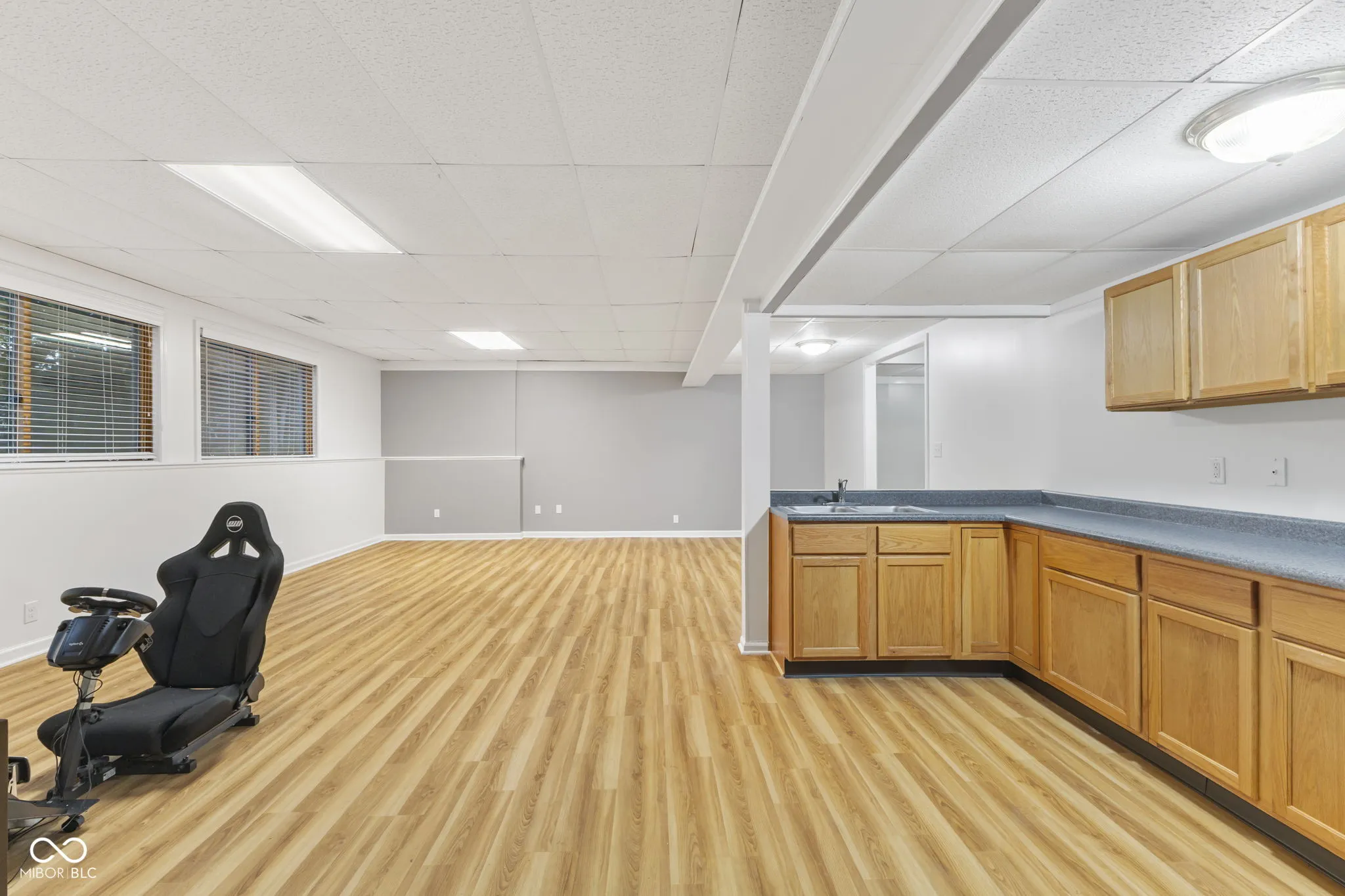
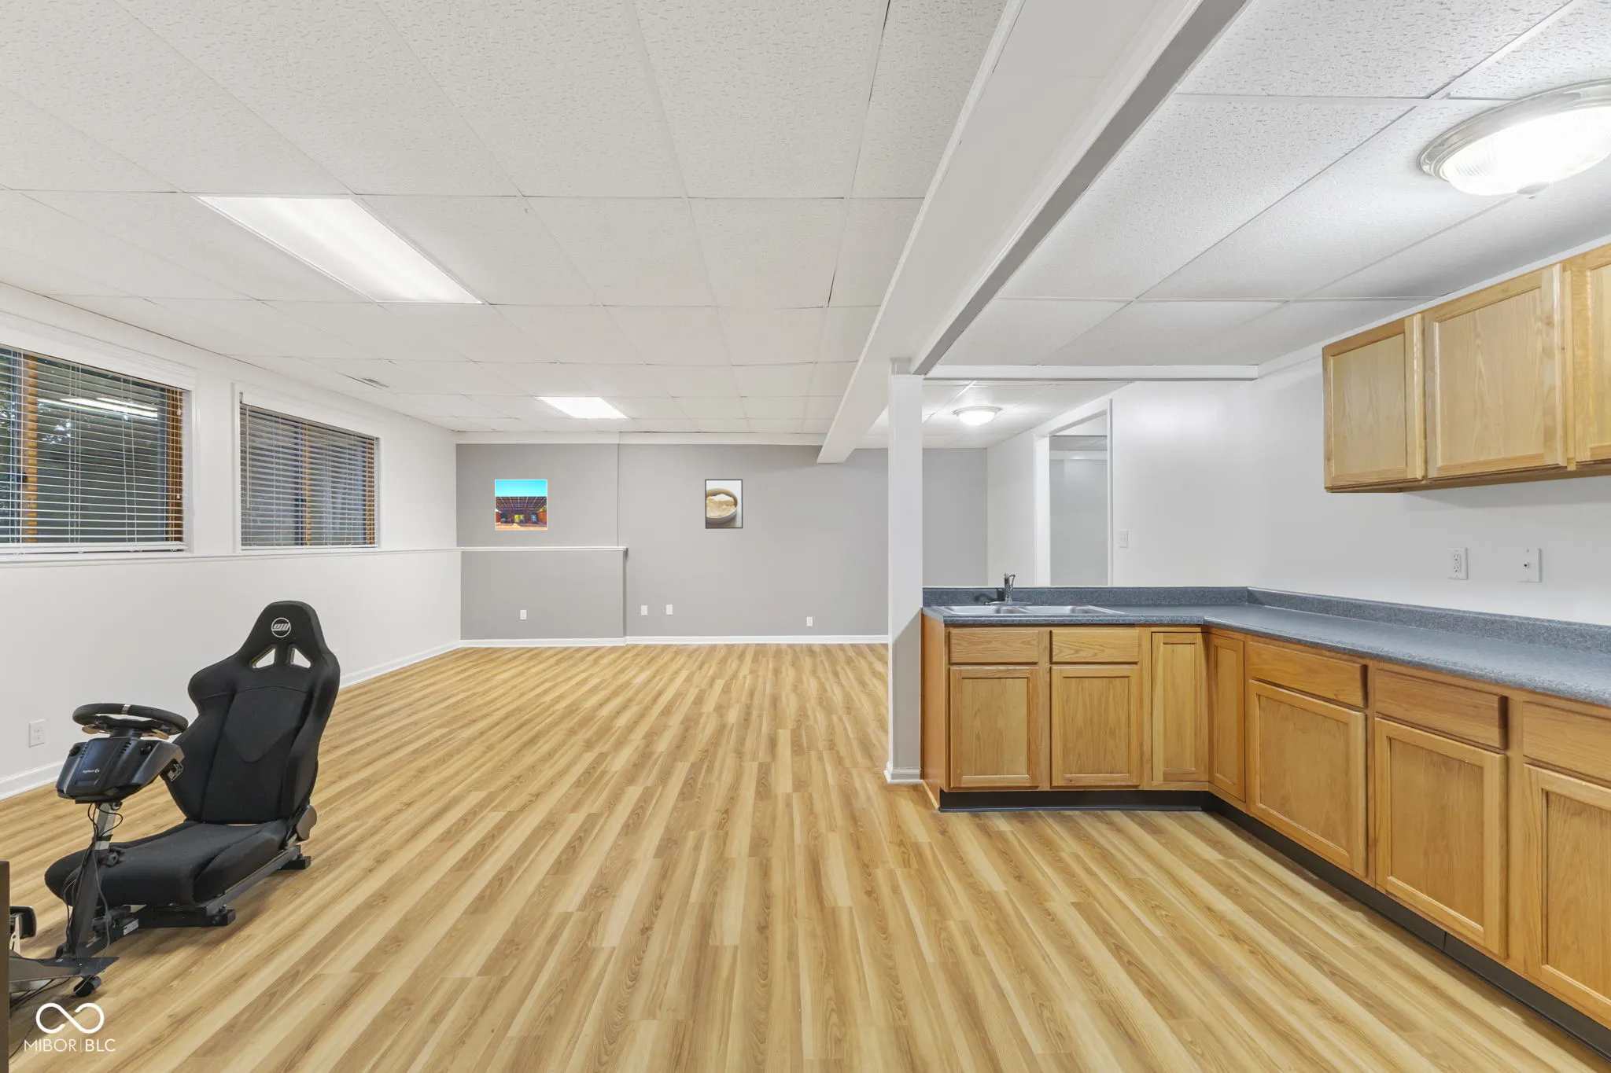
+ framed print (521, 504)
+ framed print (723, 504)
